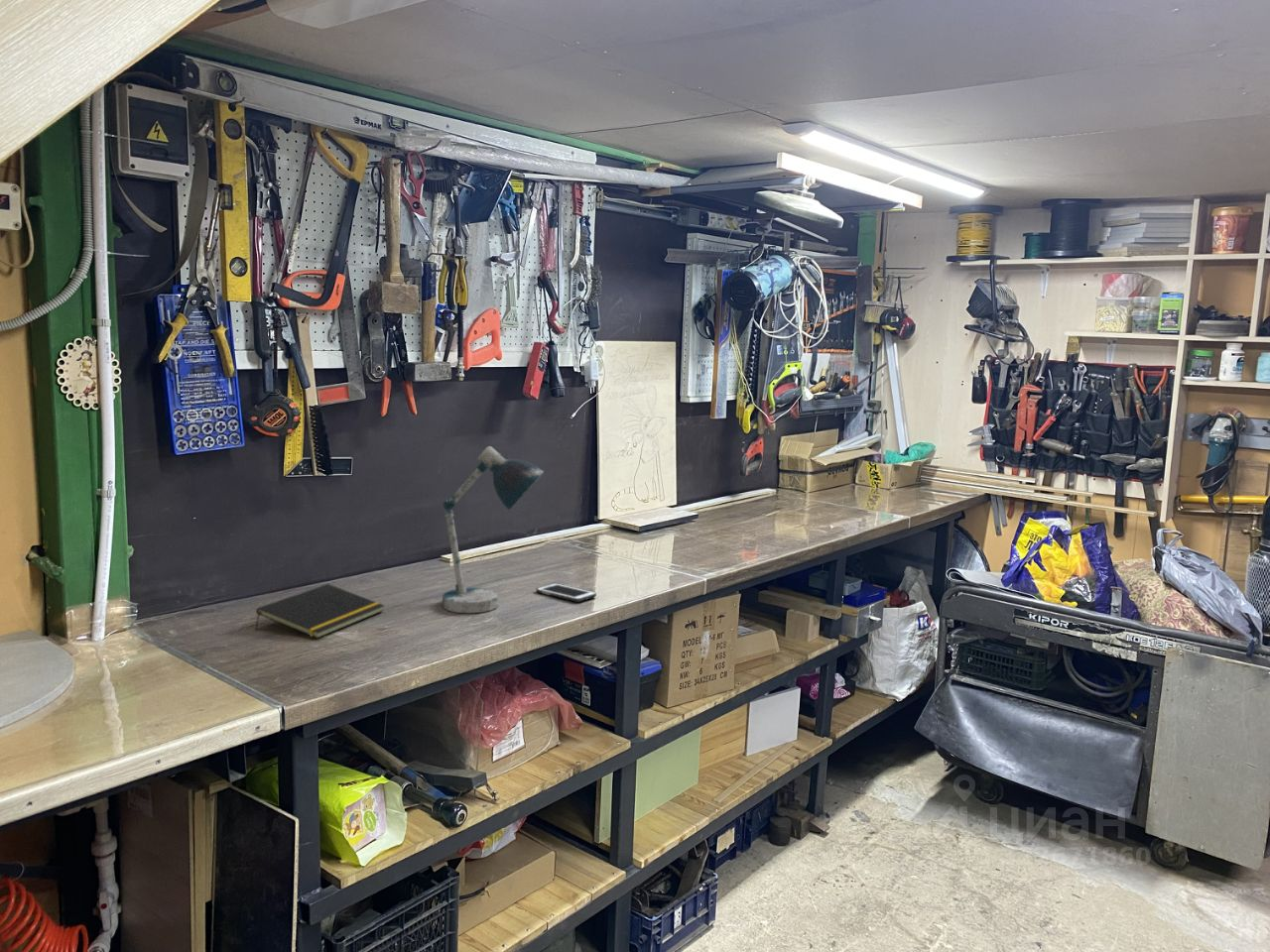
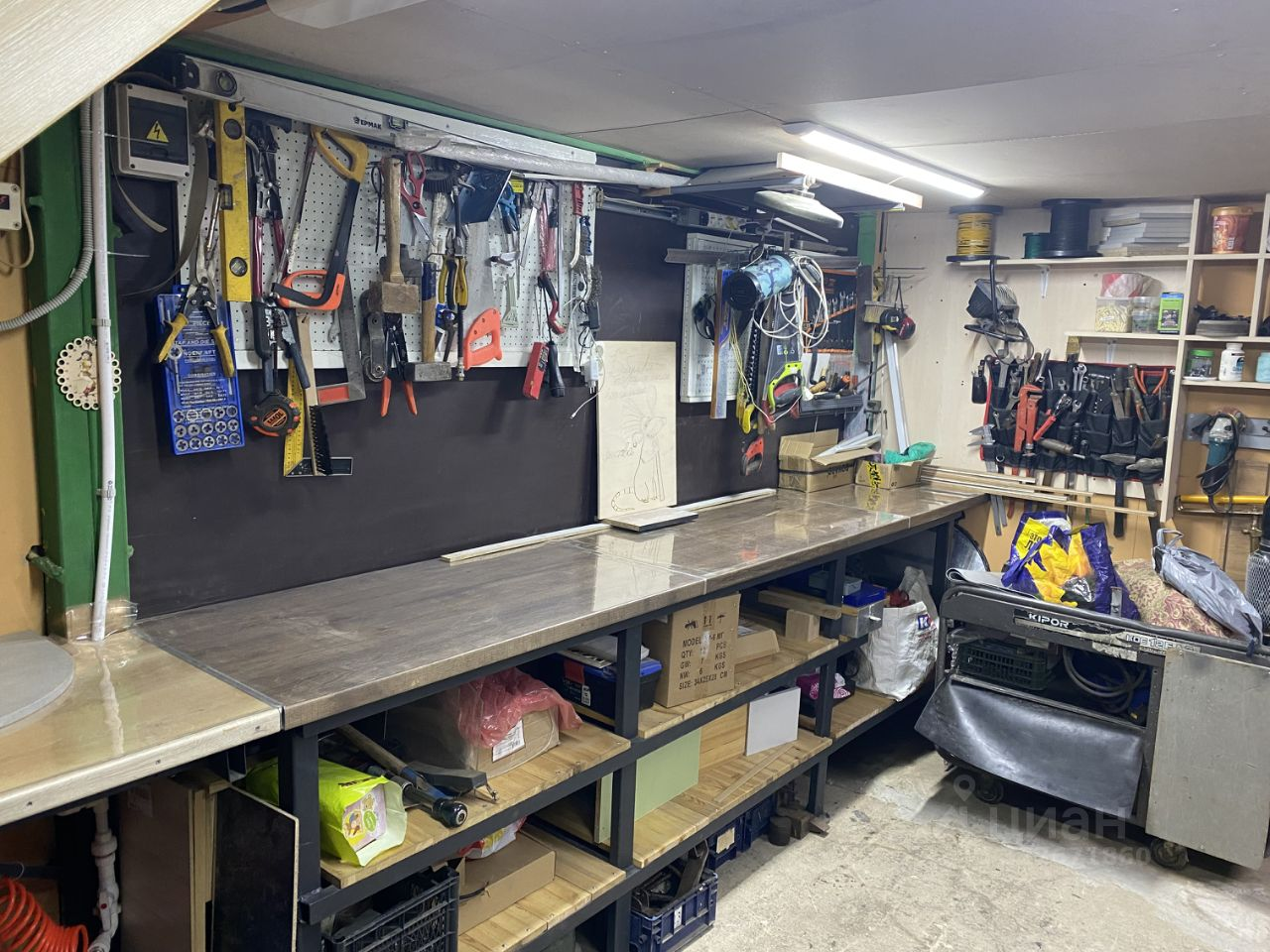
- notepad (322, 609)
- desk lamp (507, 508)
- cell phone (566, 592)
